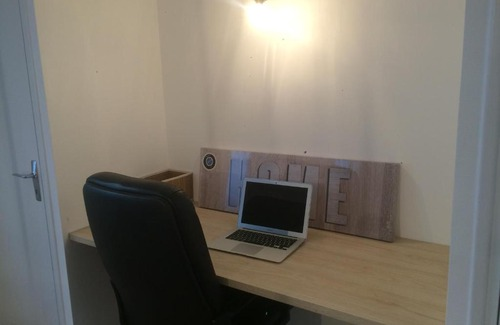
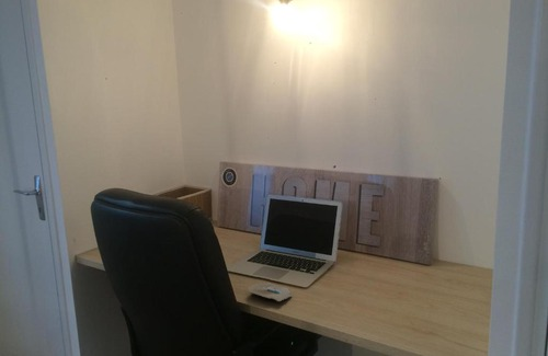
+ pencil case (271, 290)
